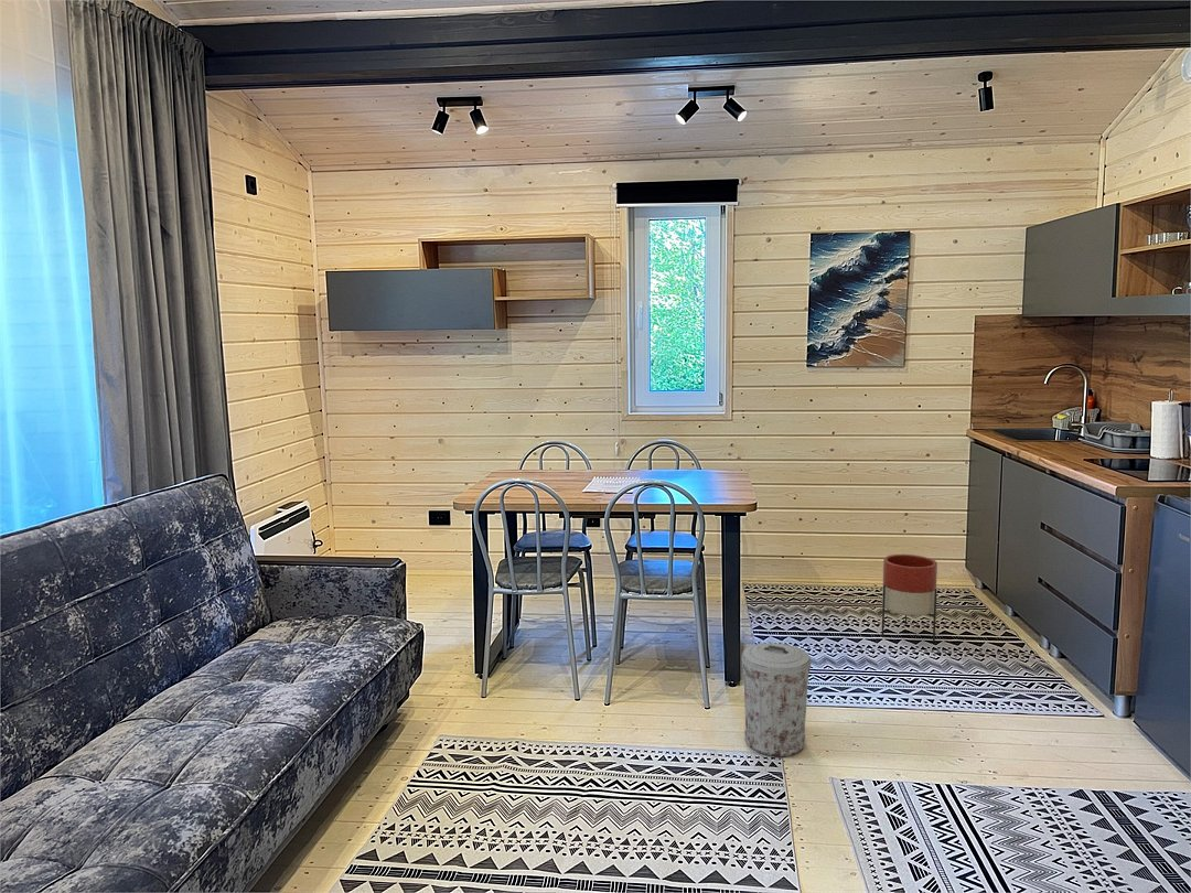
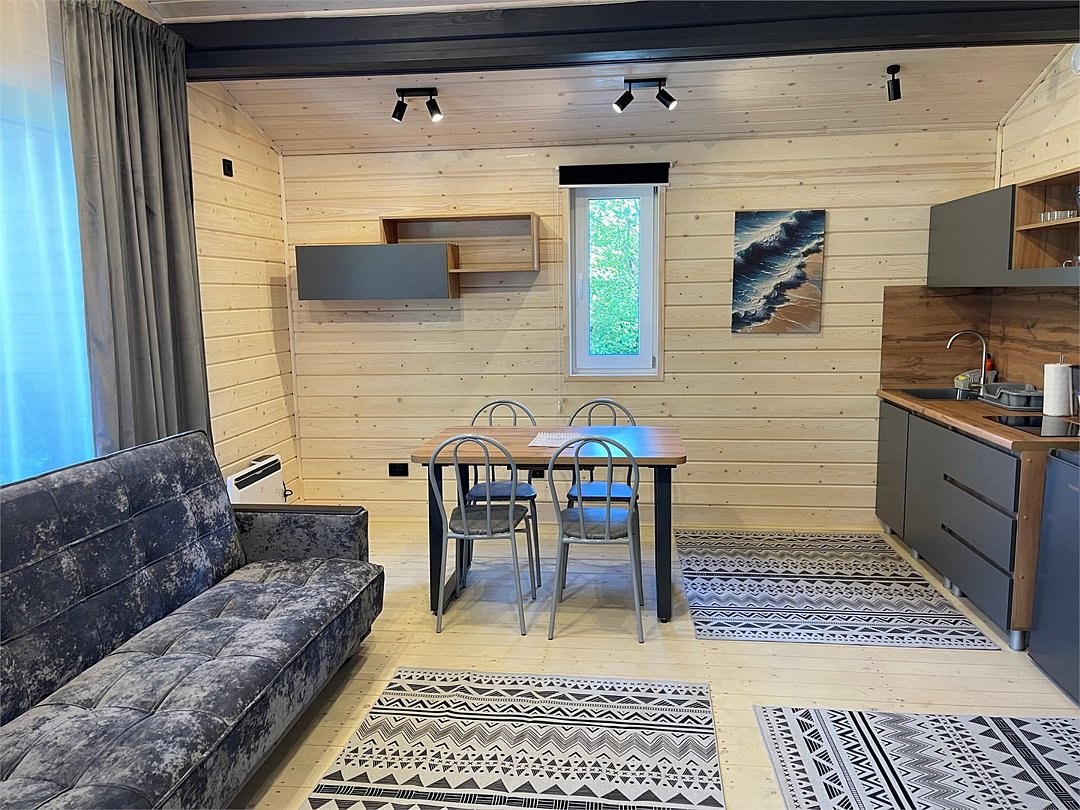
- planter (906, 598)
- trash can (775, 695)
